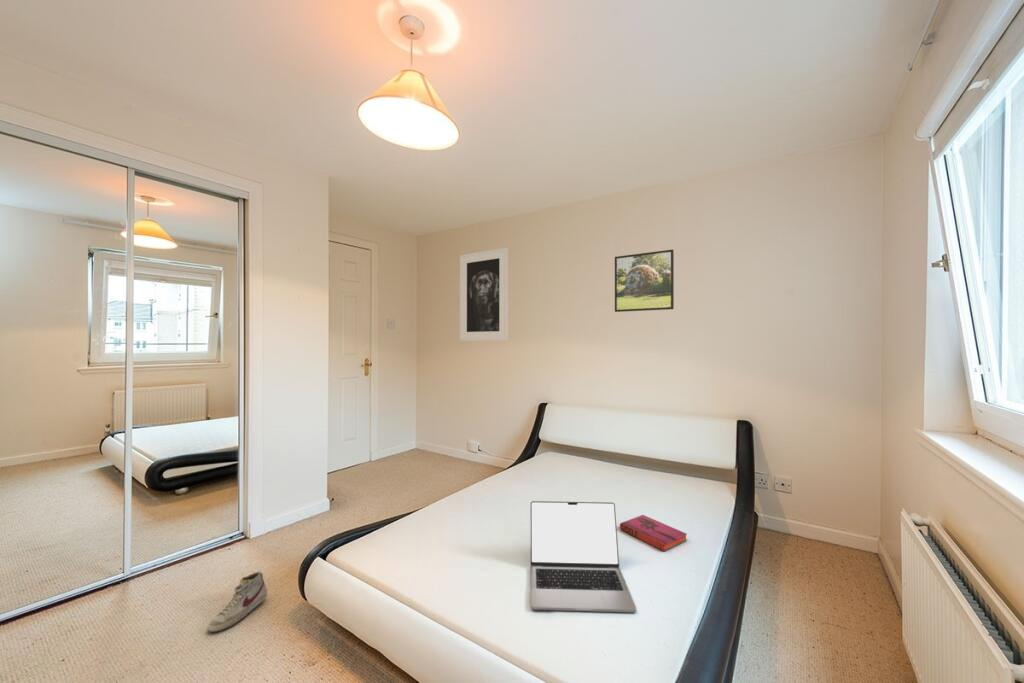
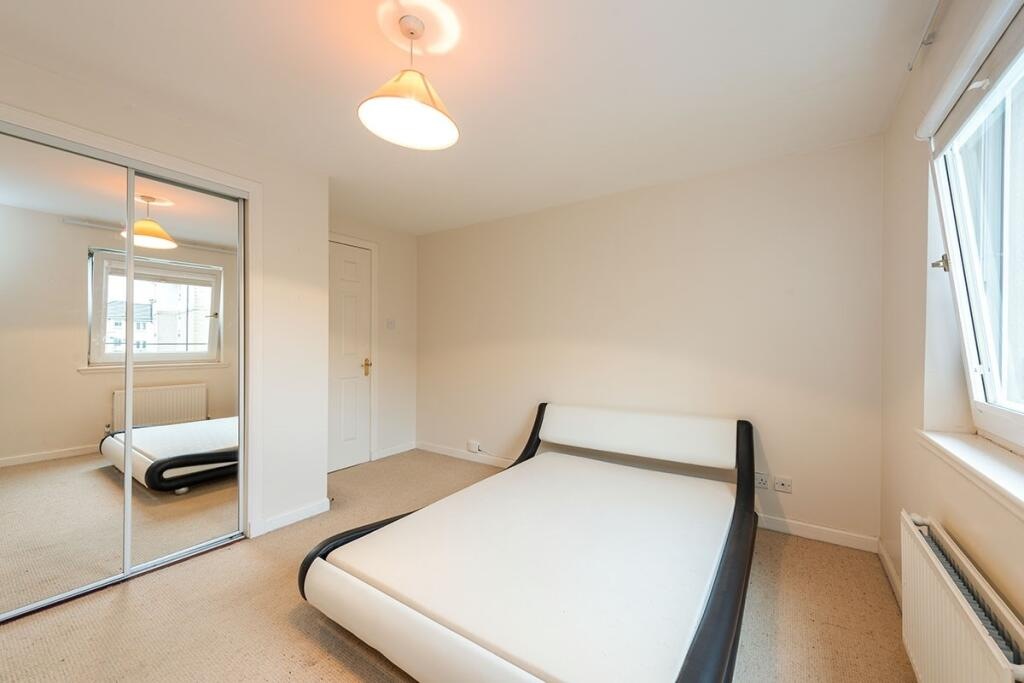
- hardback book (652, 531)
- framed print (643, 282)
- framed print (483, 296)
- shoe (239, 599)
- laptop (577, 550)
